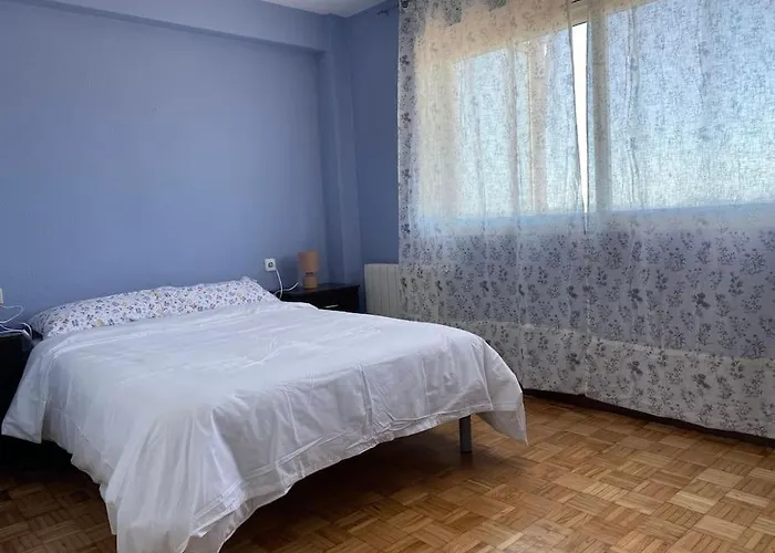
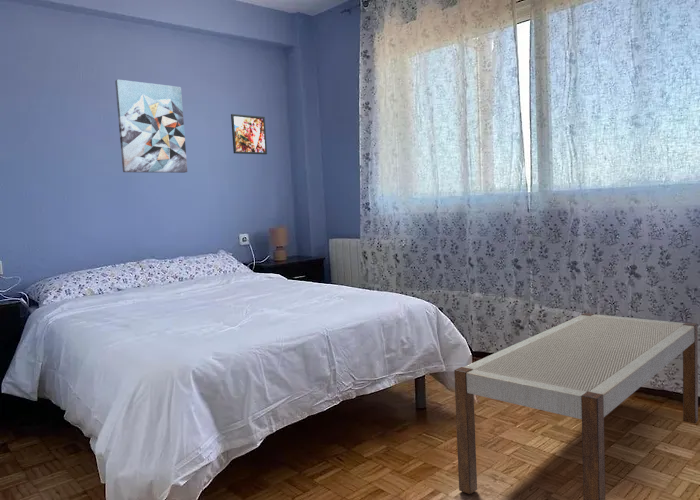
+ bench (590, 398)
+ wall art (152, 128)
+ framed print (249, 134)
